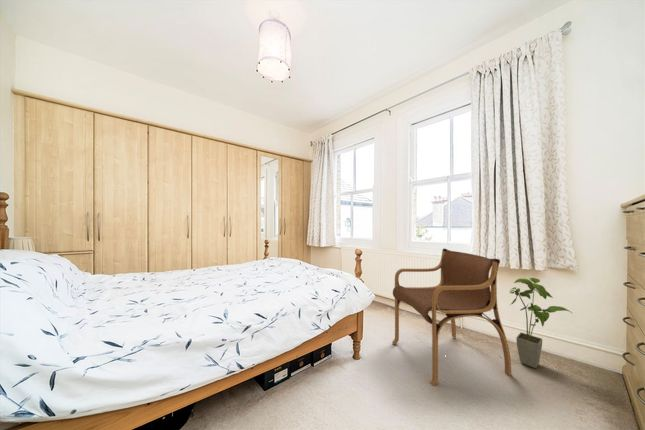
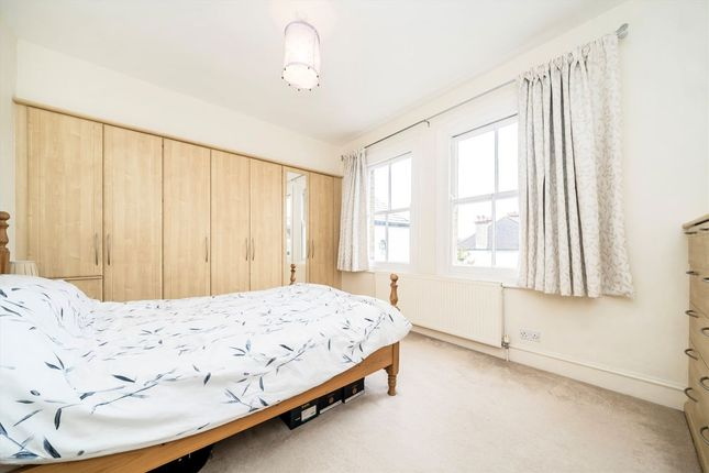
- armchair (444, 305)
- house plant (537, 322)
